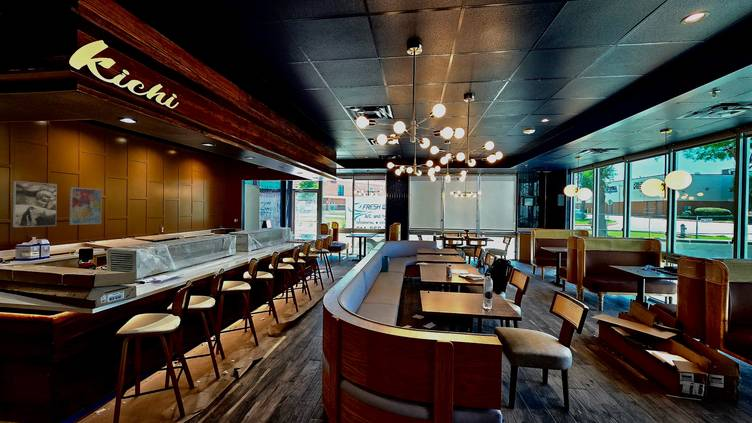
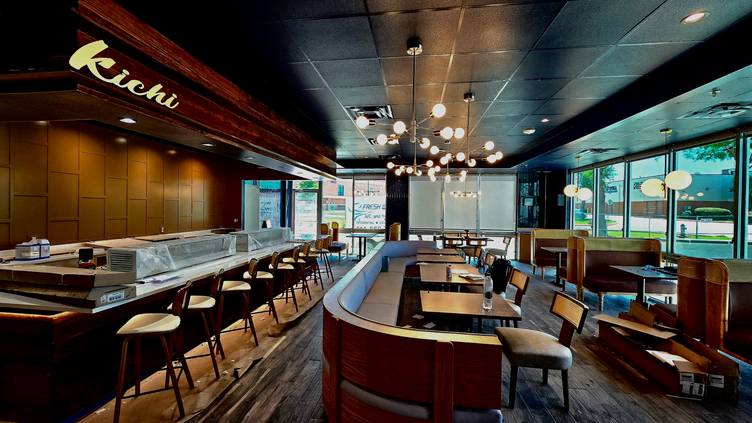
- wall art (86, 206)
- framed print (35, 204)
